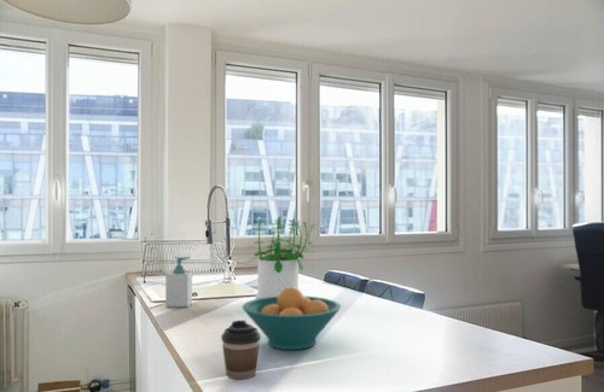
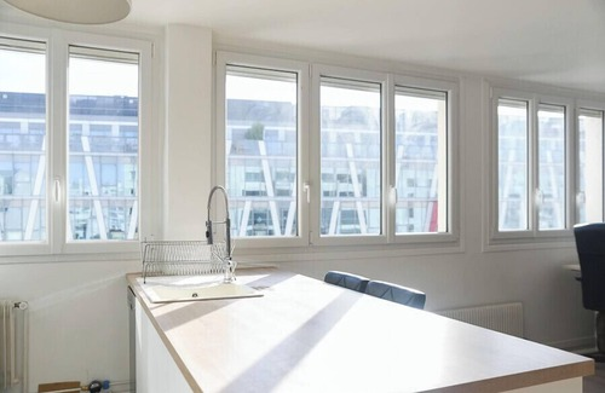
- coffee cup (240, 349)
- soap bottle (179, 280)
- fruit bowl (291, 315)
- potted plant (283, 258)
